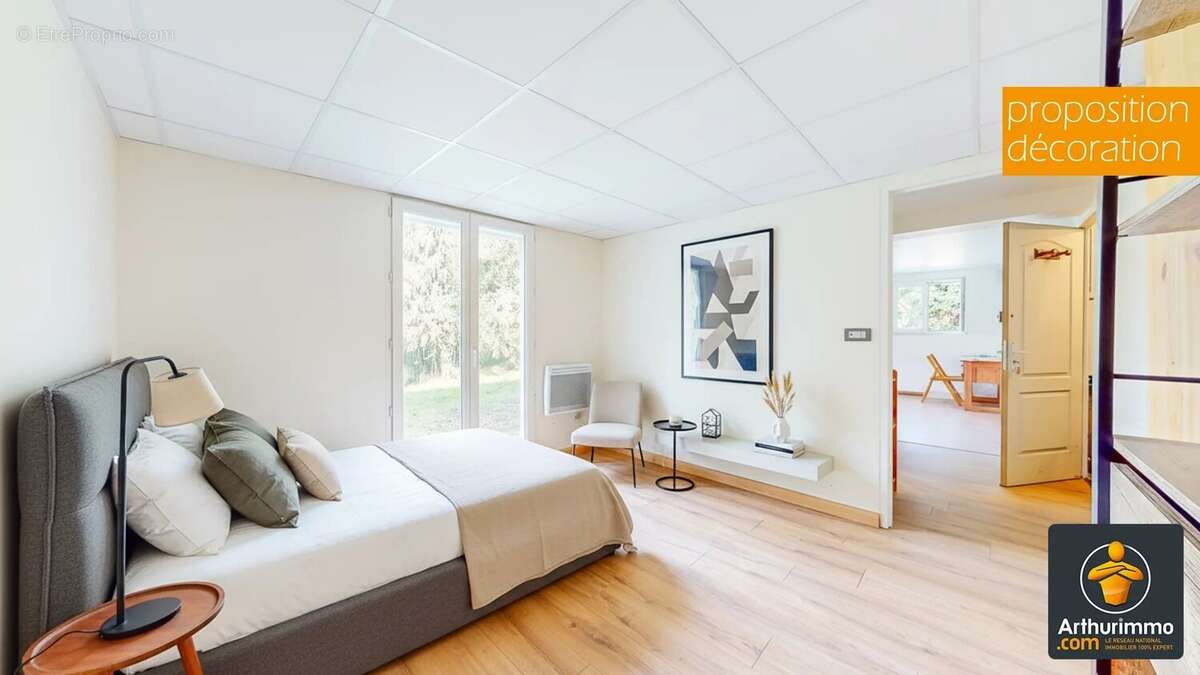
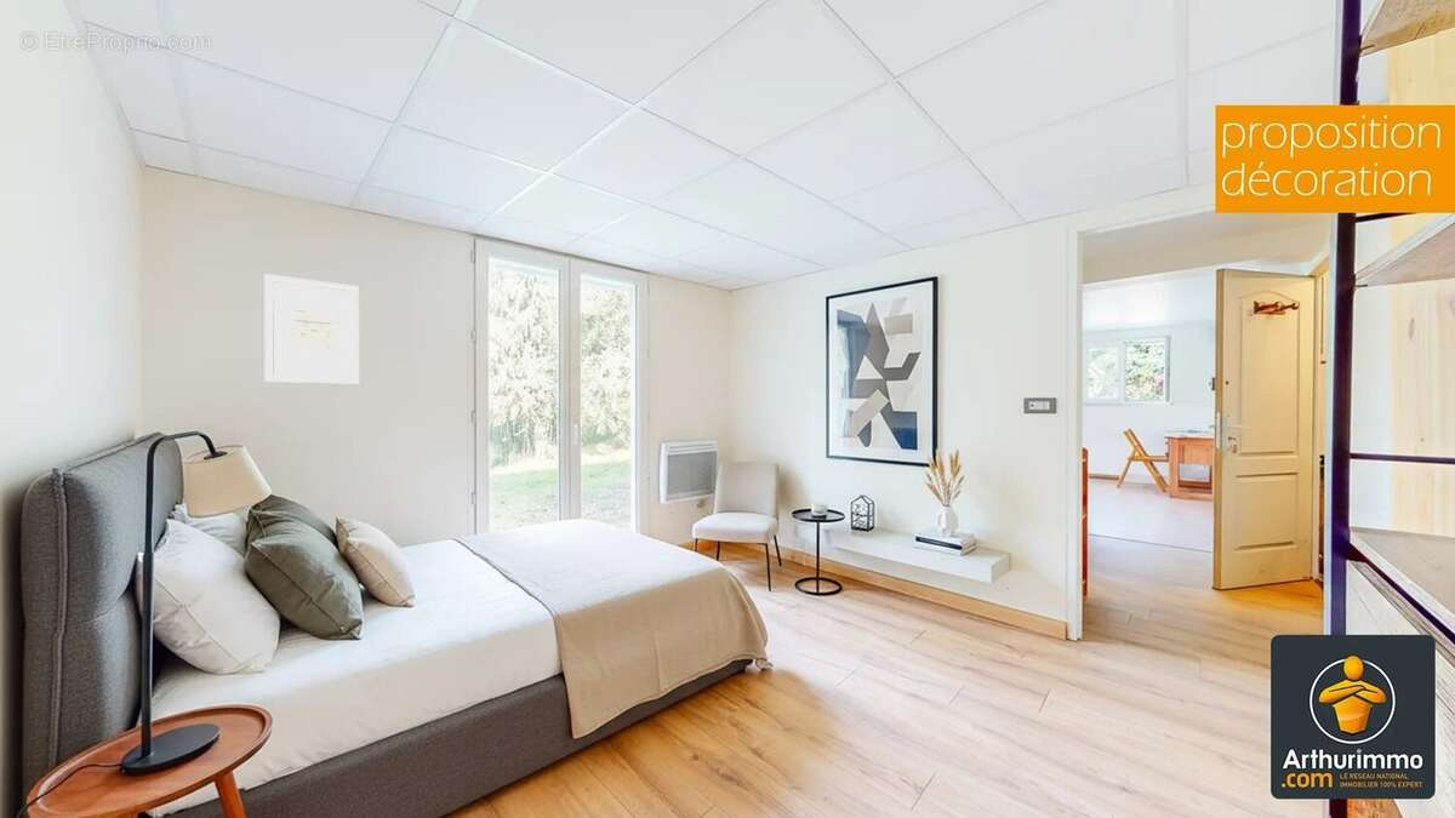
+ wall art (314, 331)
